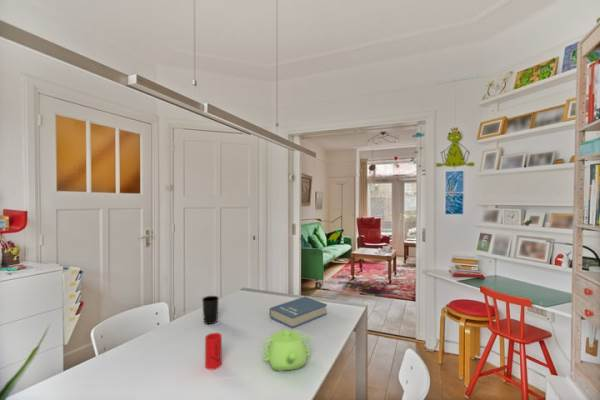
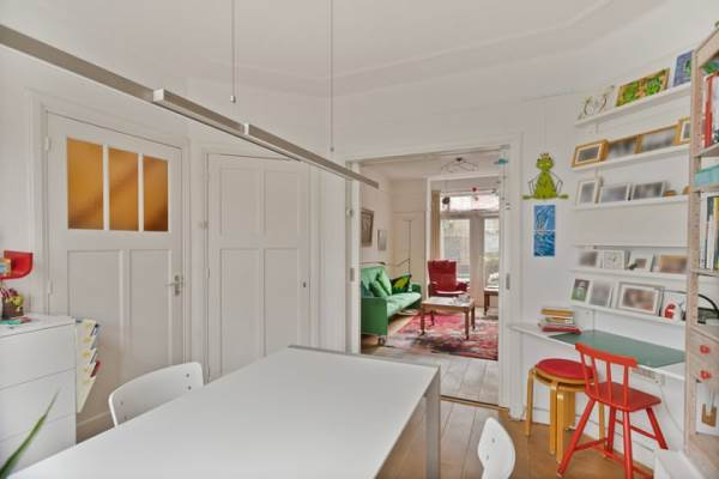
- teapot (287, 349)
- cup (213, 350)
- cup (210, 310)
- book (298, 310)
